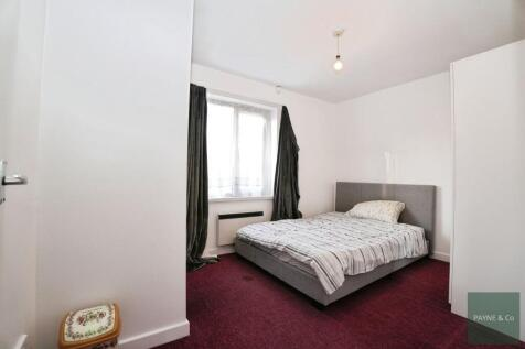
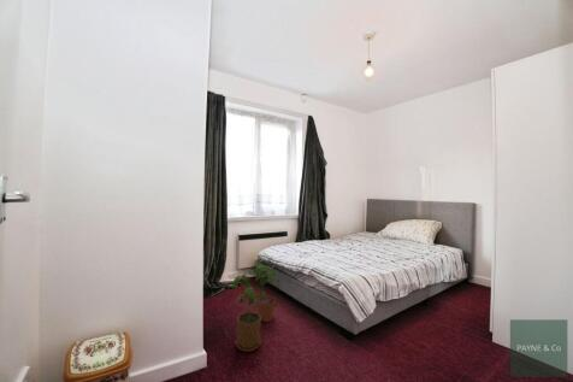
+ plant pot (265, 304)
+ house plant (249, 306)
